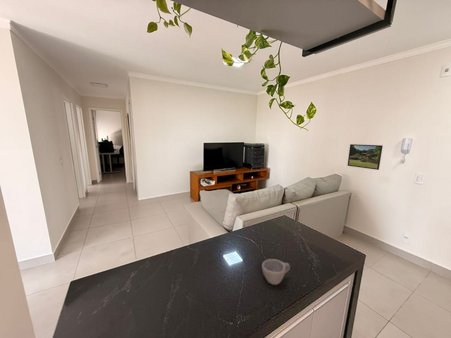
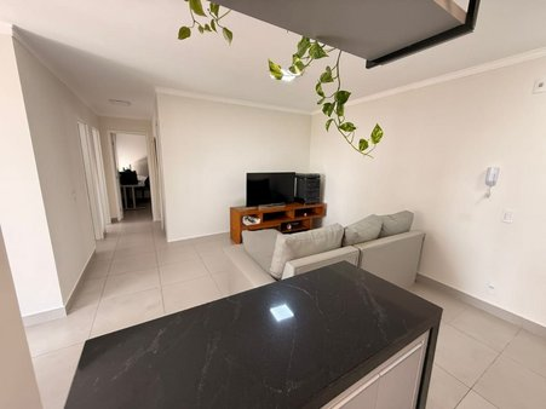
- cup (276, 272)
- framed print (363, 156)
